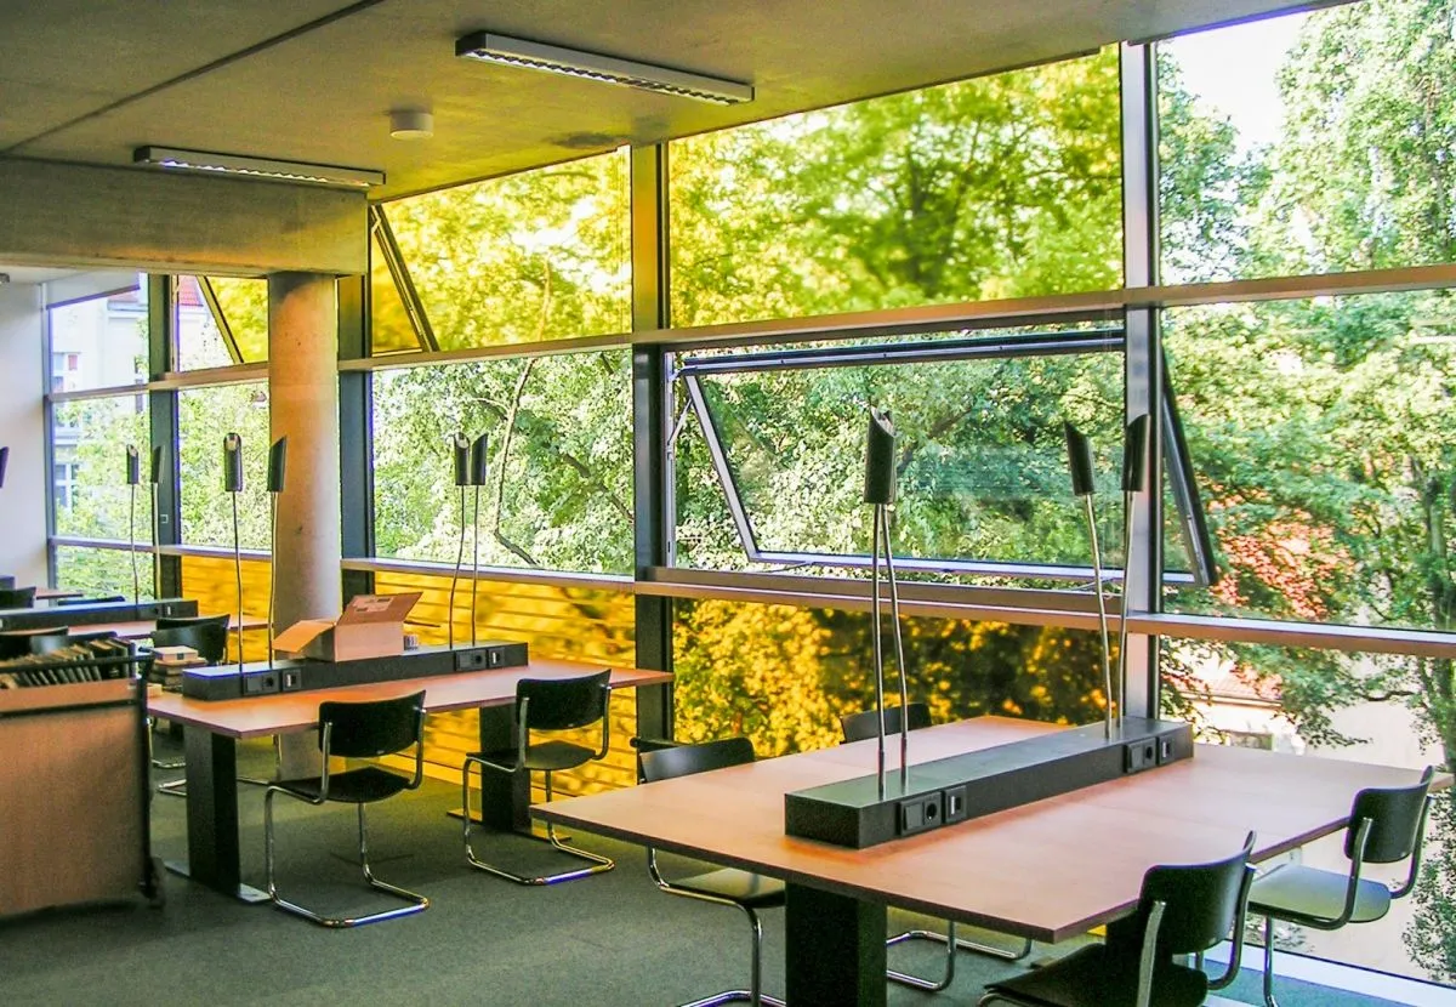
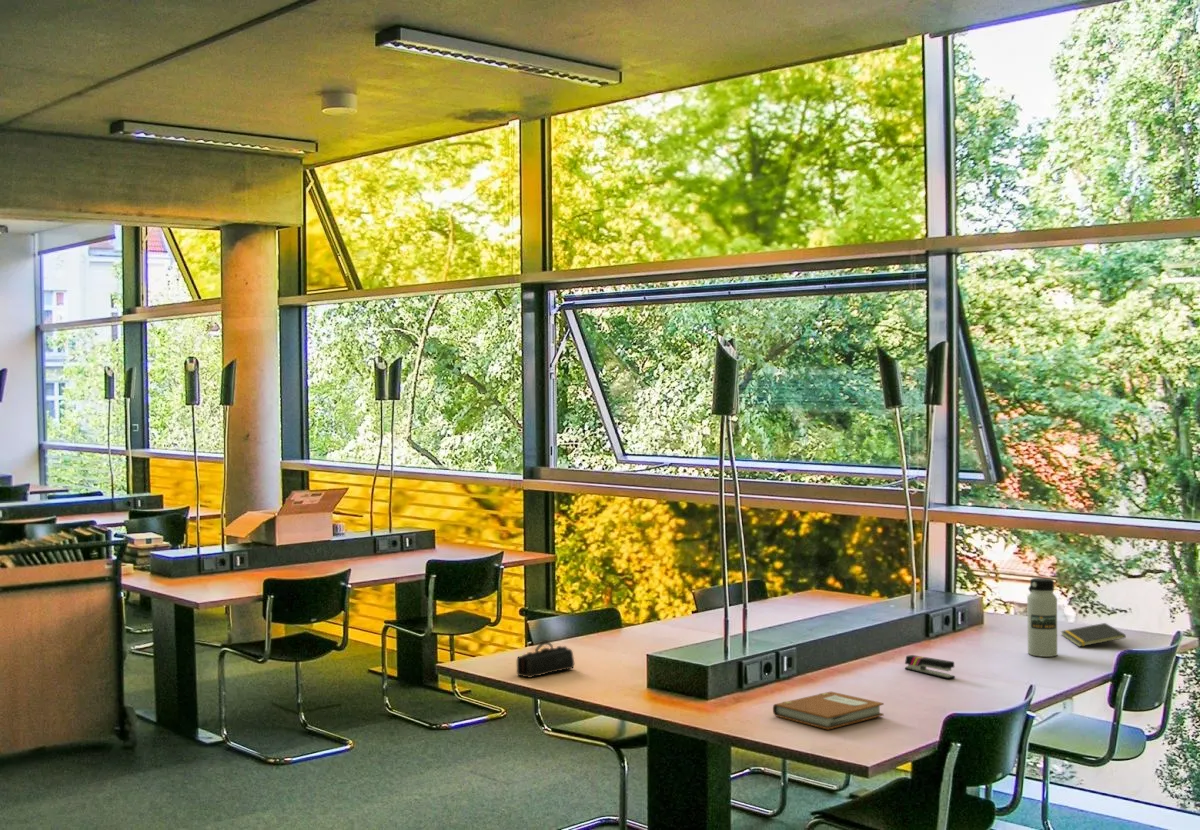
+ notebook (829, 708)
+ stapler (929, 665)
+ pencil case (545, 656)
+ water bottle (1042, 616)
+ notepad (1092, 634)
